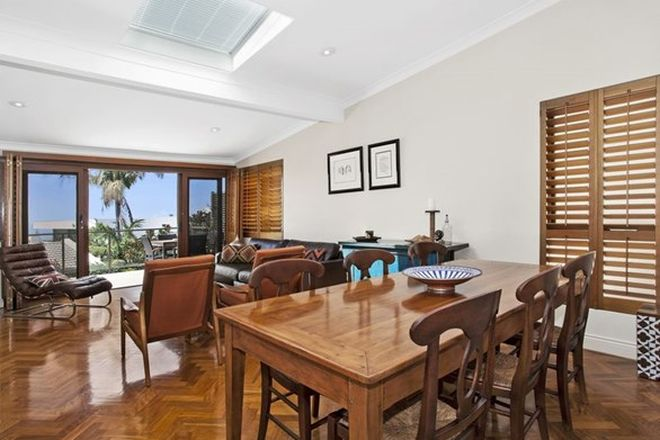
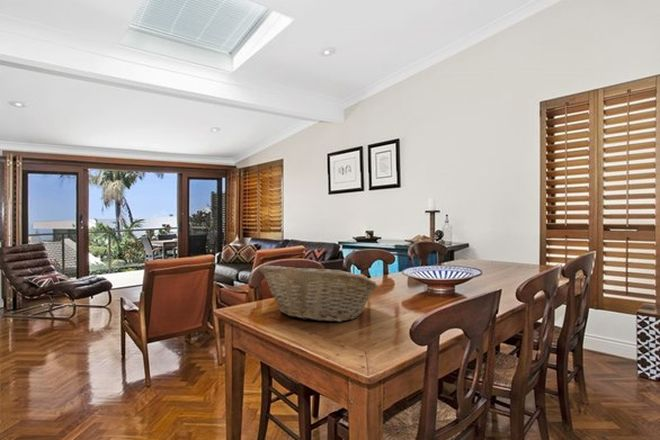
+ fruit basket (317, 287)
